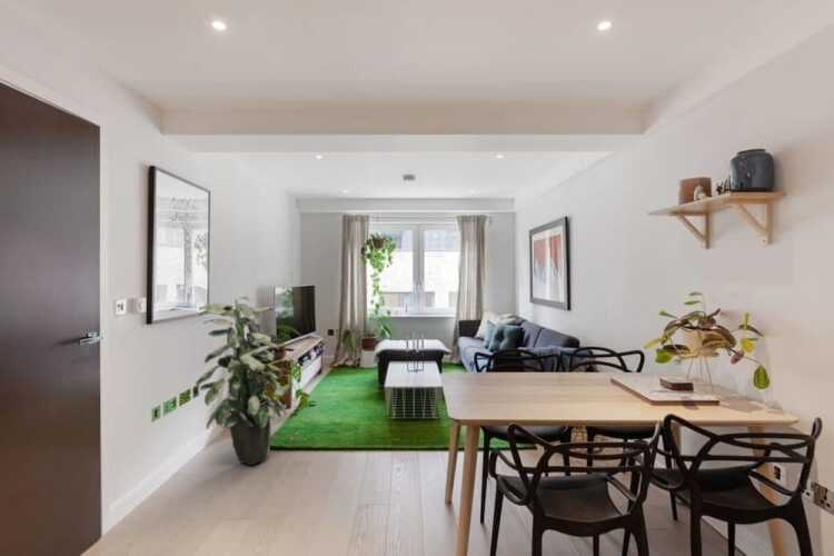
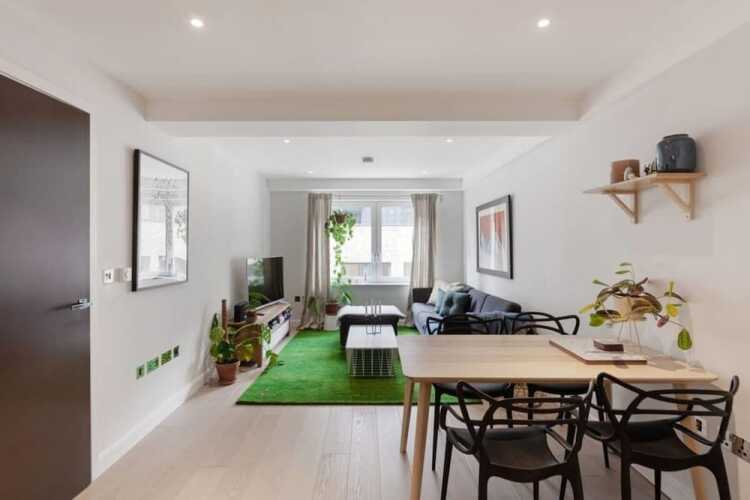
- indoor plant (244, 378)
